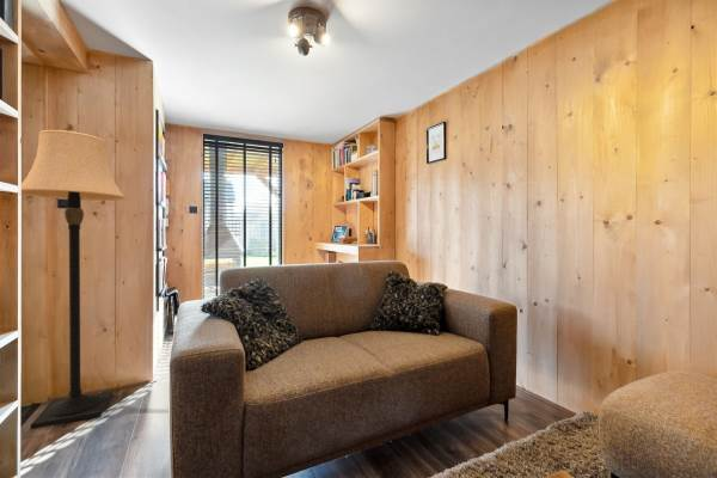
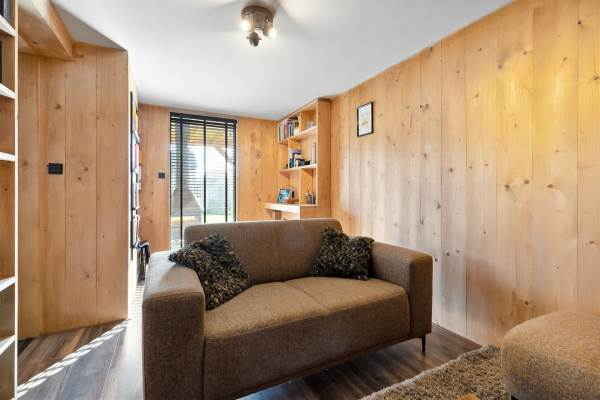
- lamp (74, 274)
